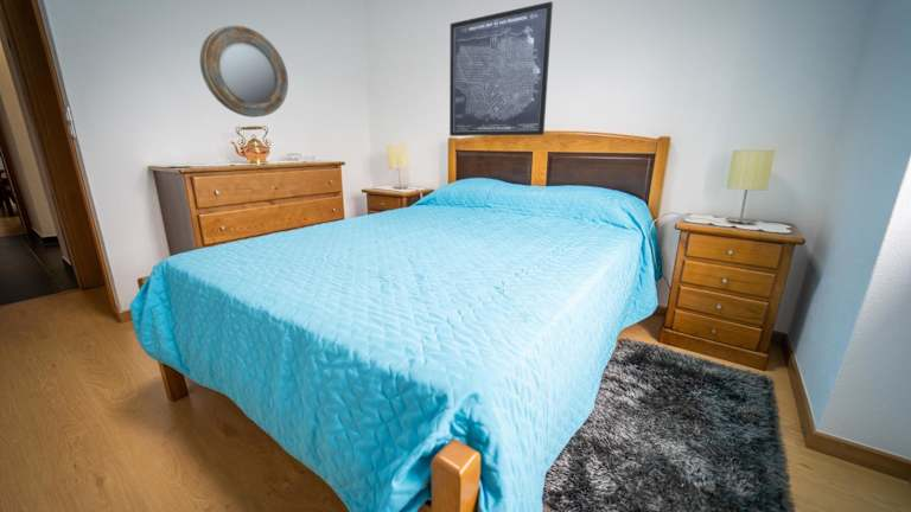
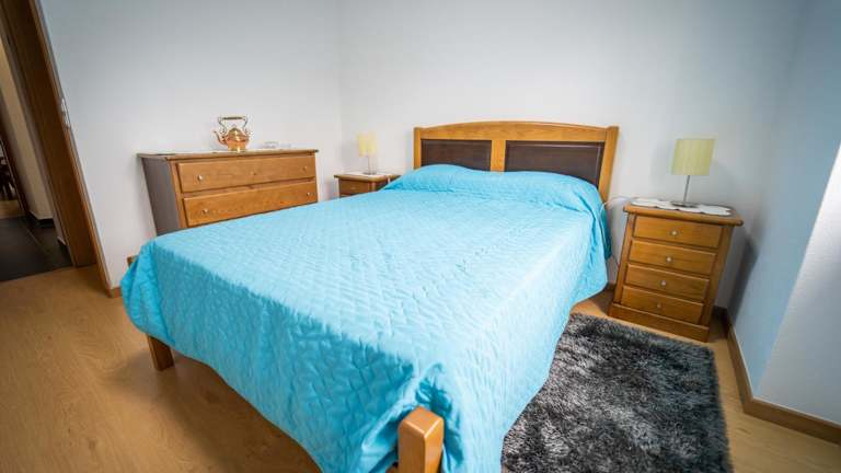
- wall art (495, 77)
- home mirror (247, 72)
